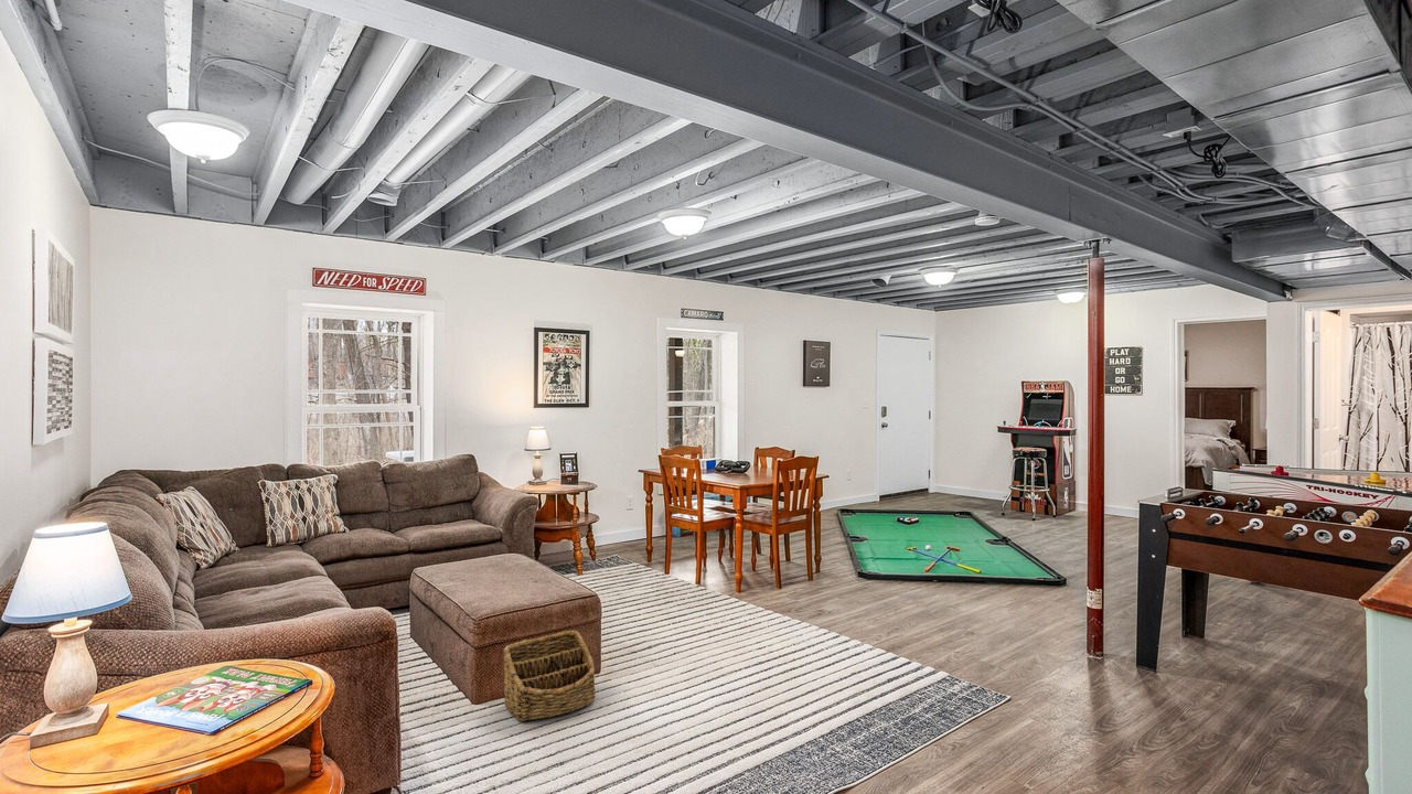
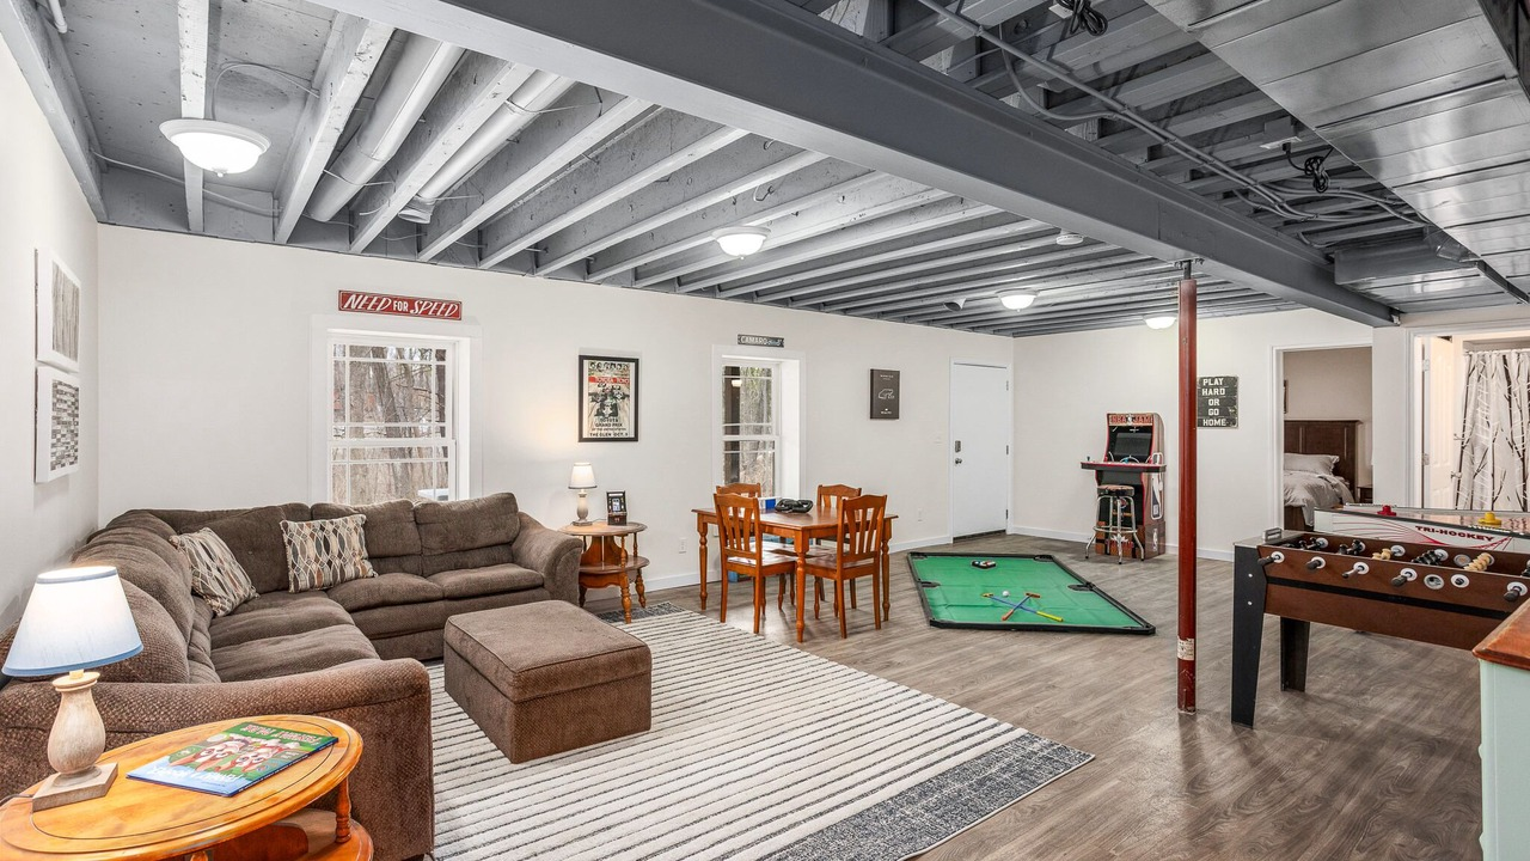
- basket (550, 674)
